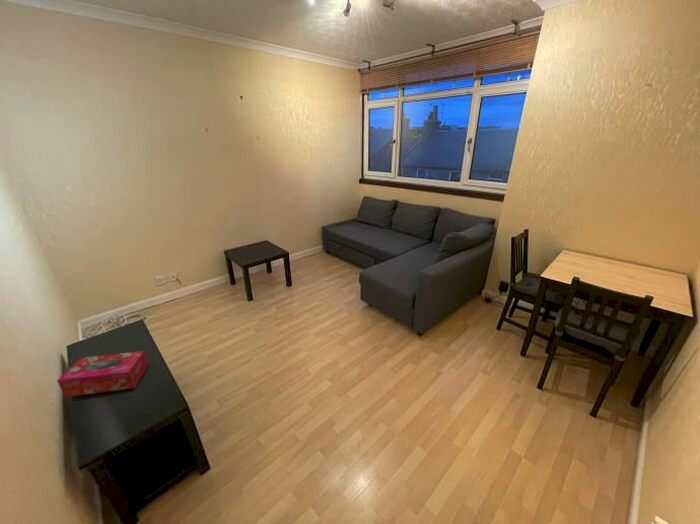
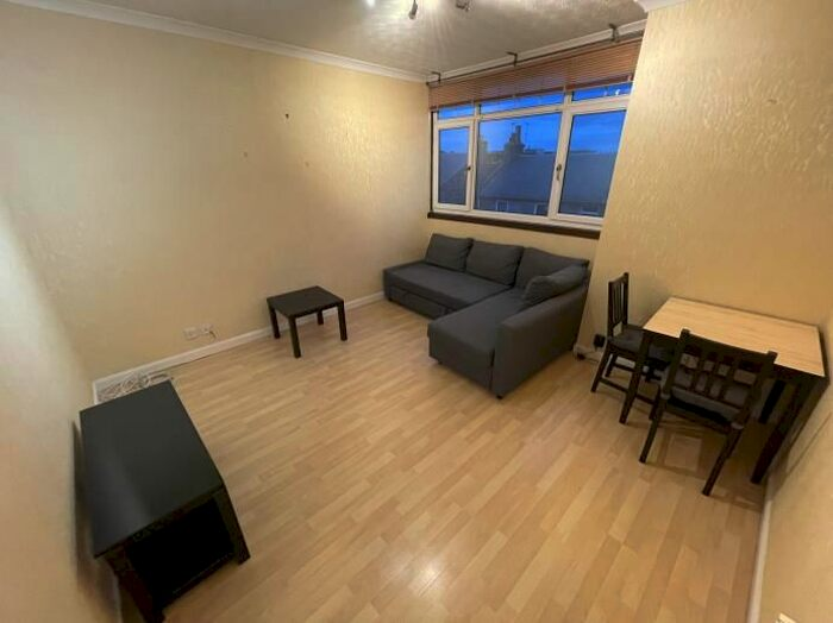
- tissue box (106, 372)
